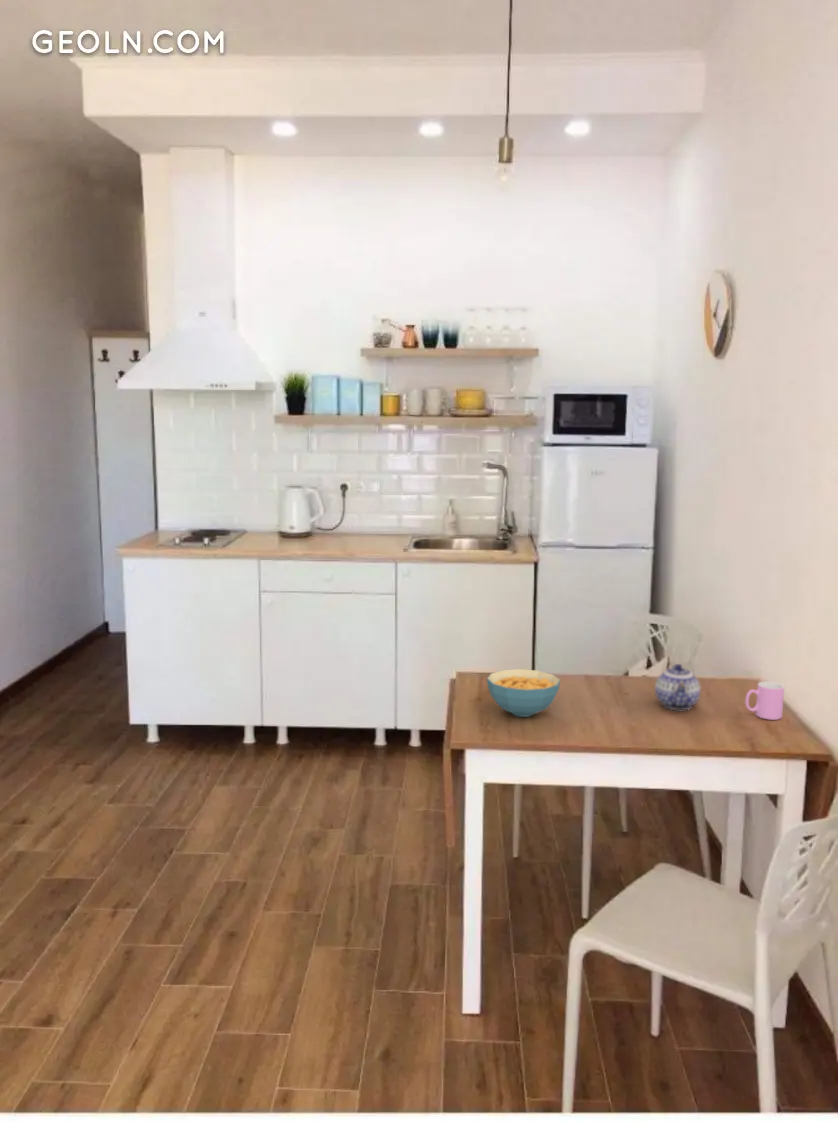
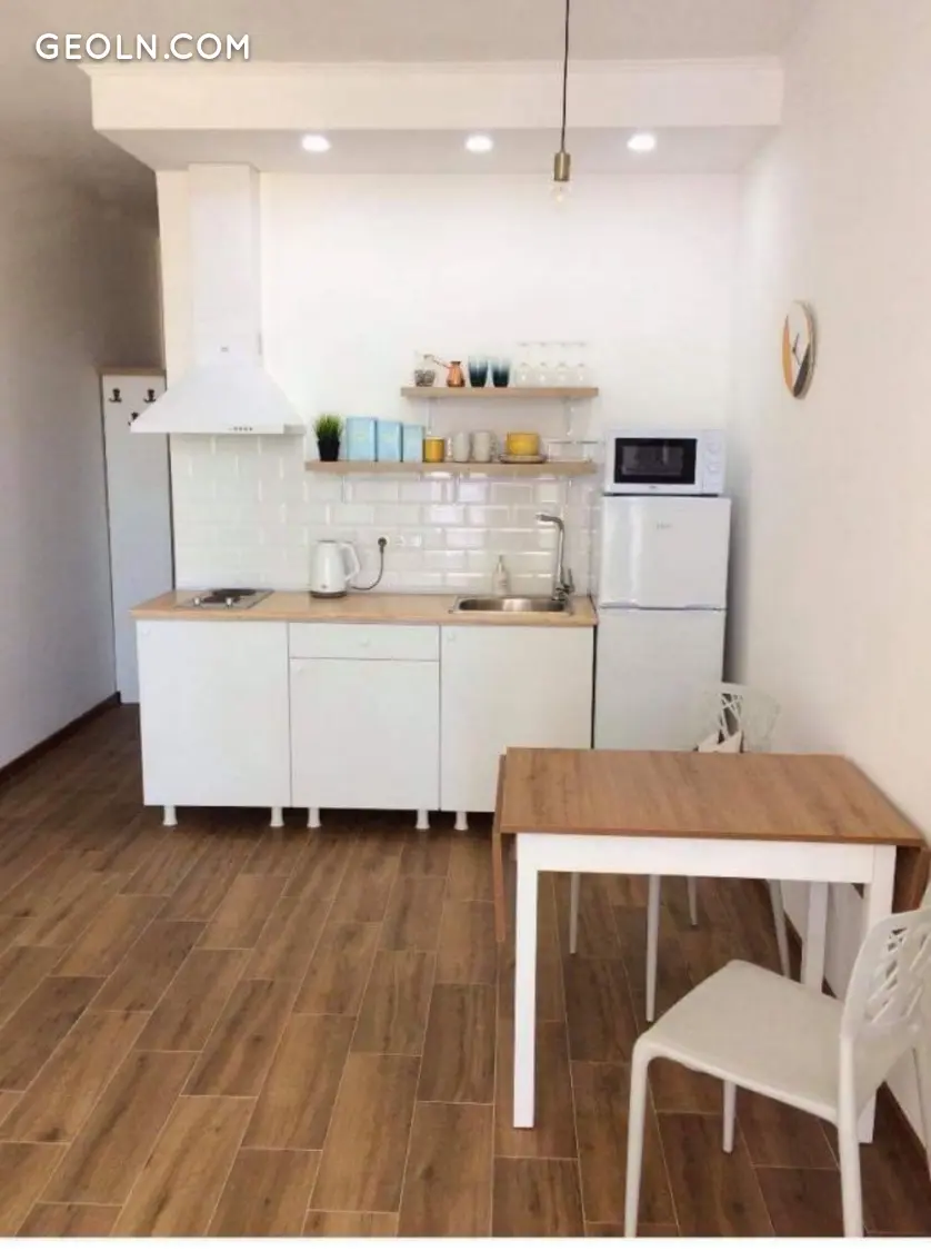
- cereal bowl (523, 696)
- teapot (677, 685)
- cup (763, 700)
